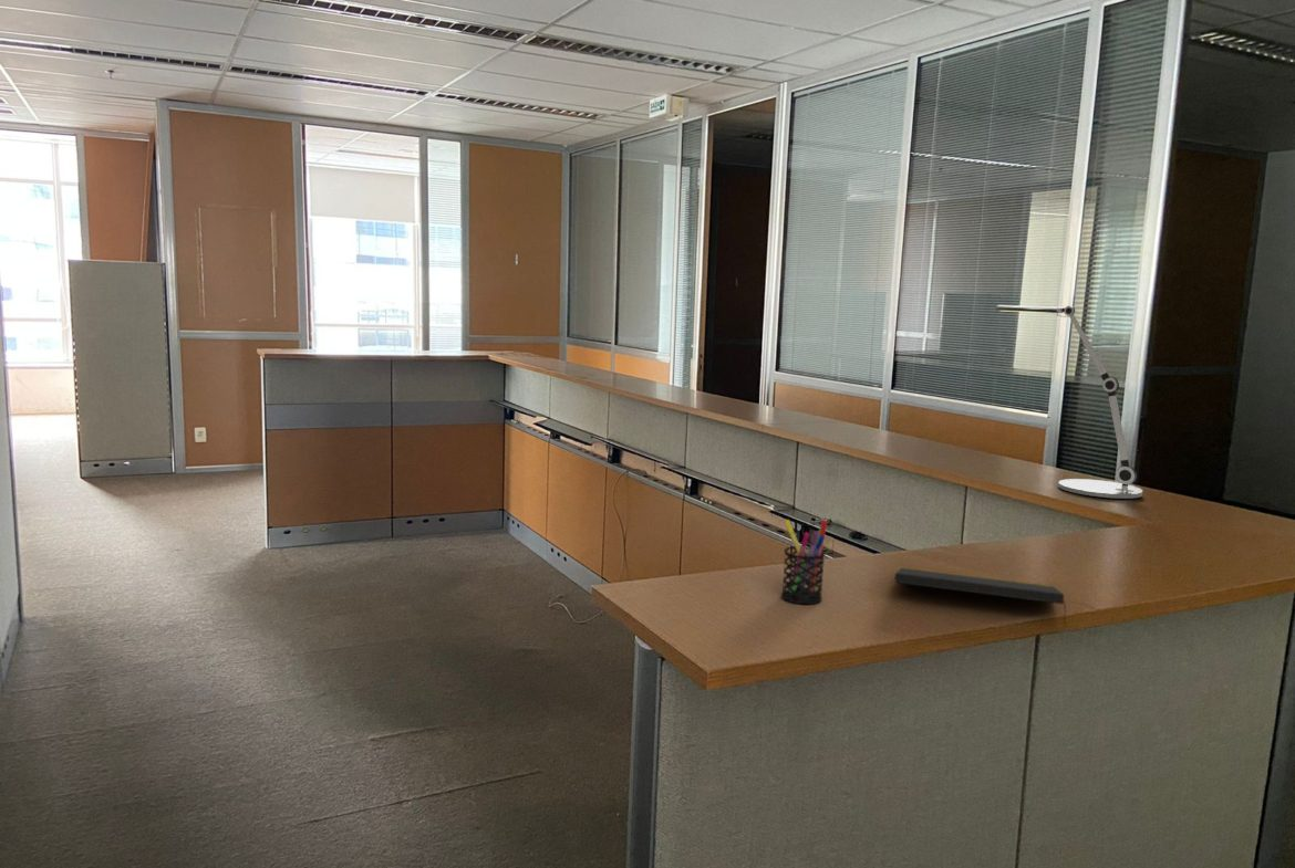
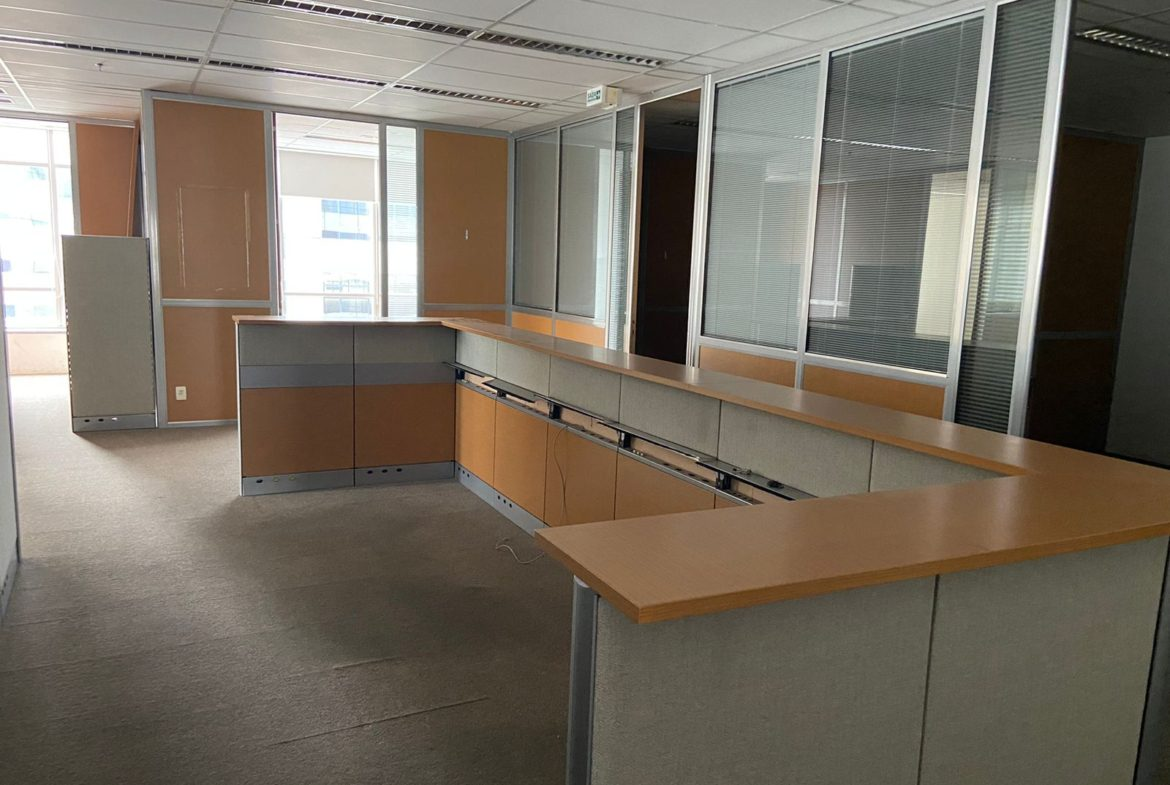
- pen holder (808, 556)
- desk lamp (1102, 387)
- notepad (975, 584)
